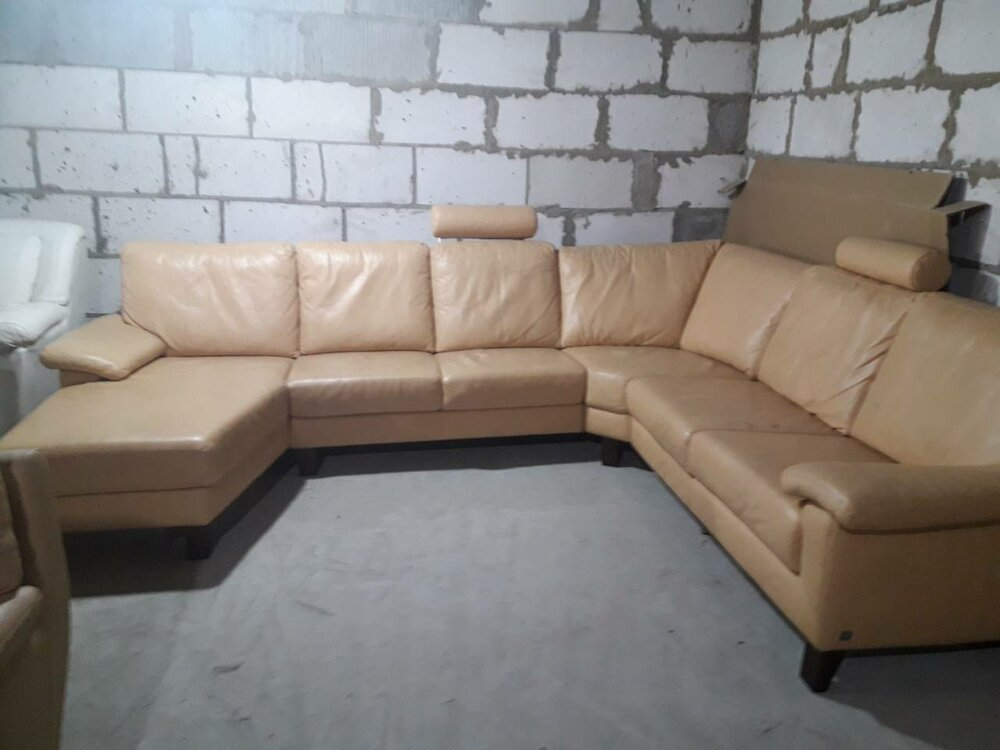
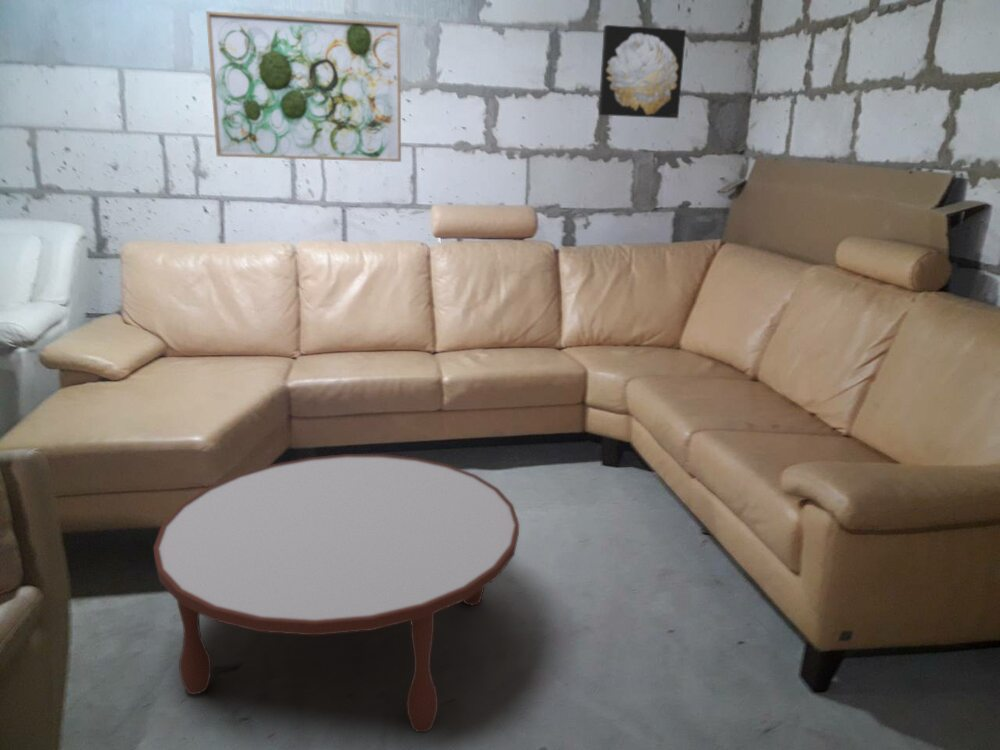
+ coffee table (346, 581)
+ wall art (308, 90)
+ wall art (641, 73)
